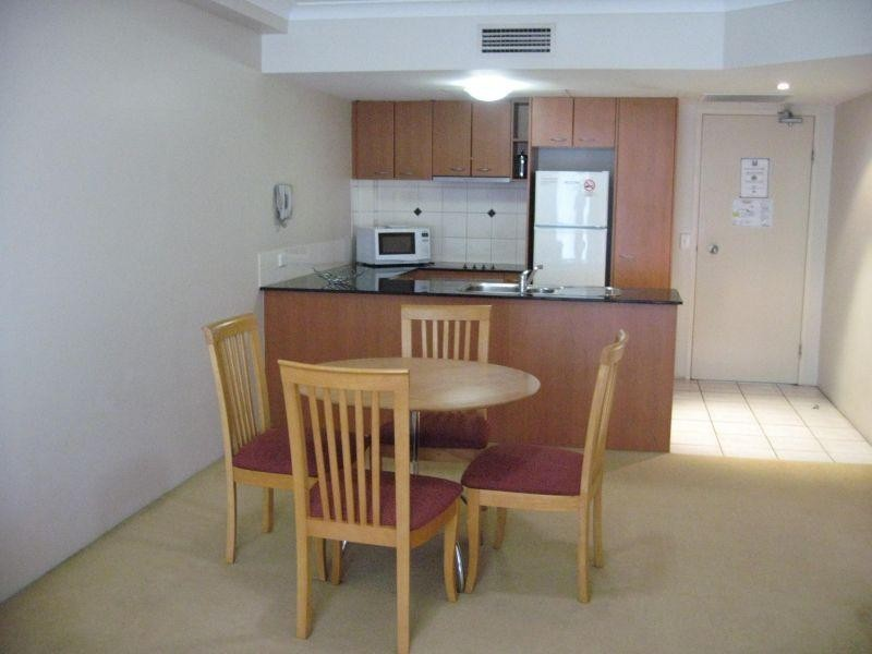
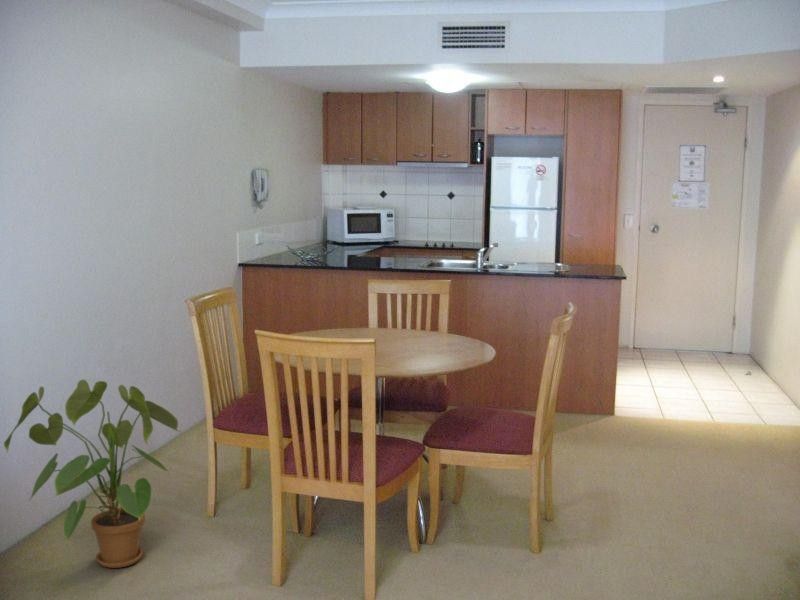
+ house plant (104, 467)
